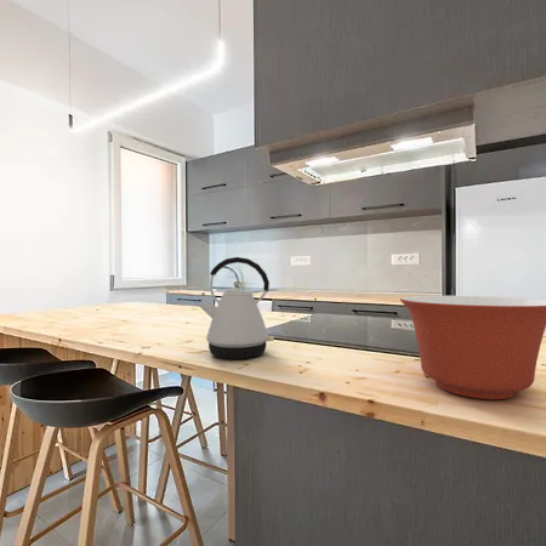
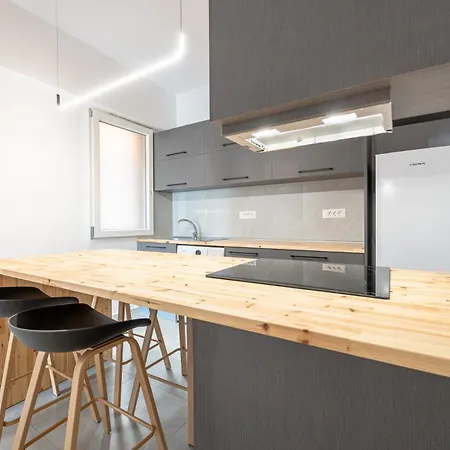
- mixing bowl (473, 343)
- kettle (235, 305)
